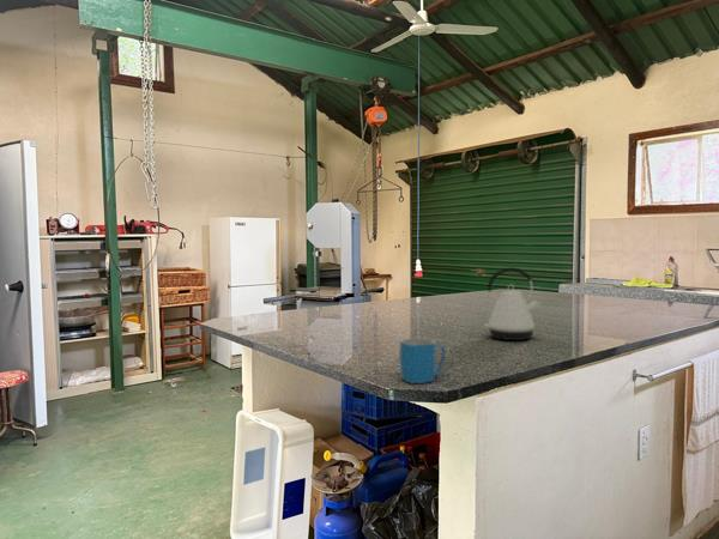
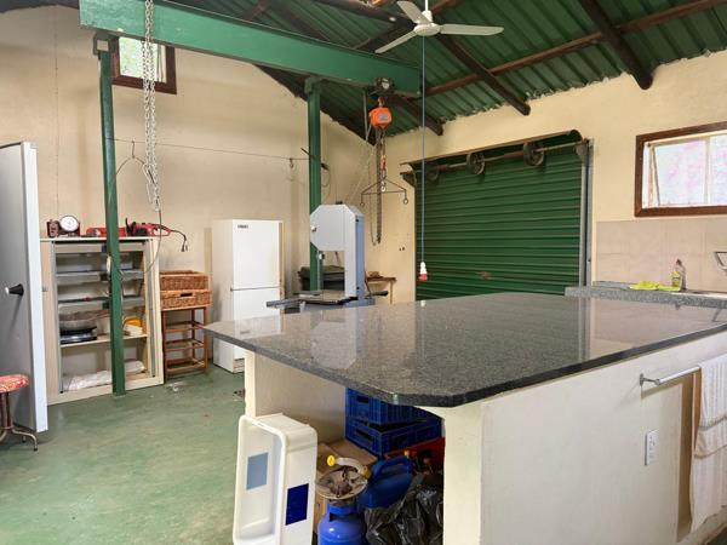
- mug (423, 359)
- kettle (512, 302)
